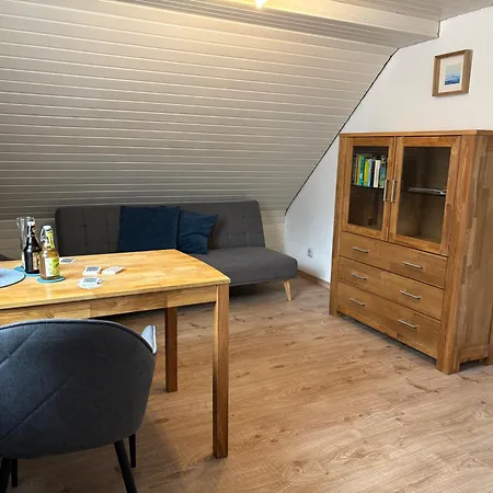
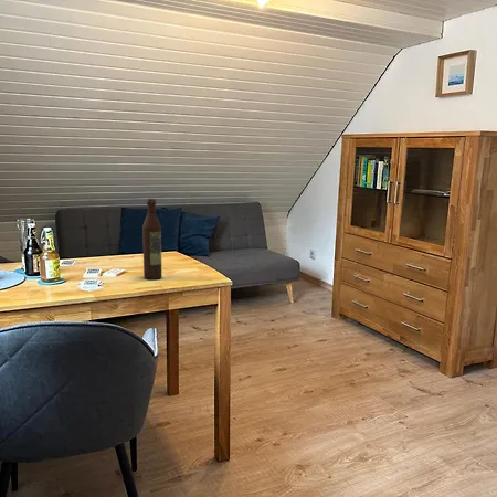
+ wine bottle (151, 239)
